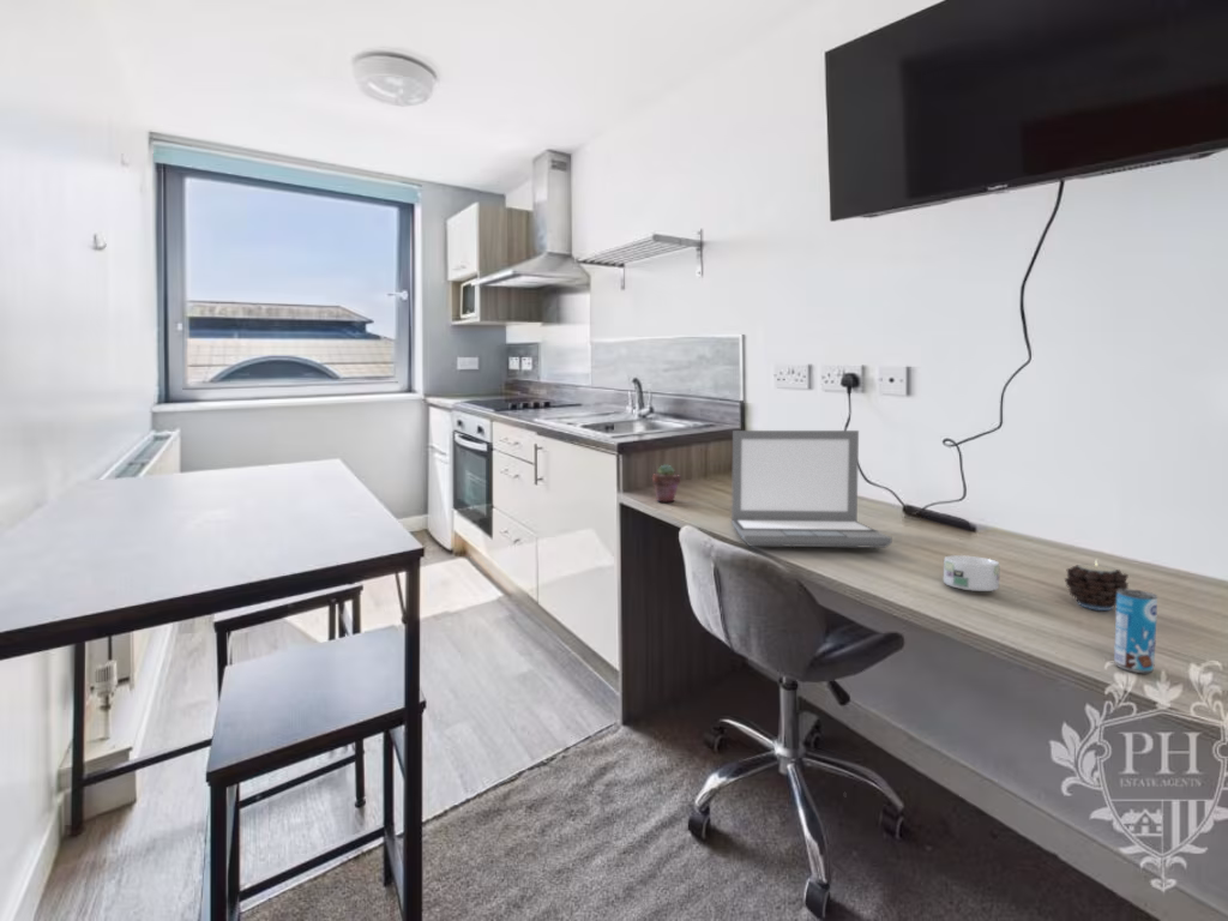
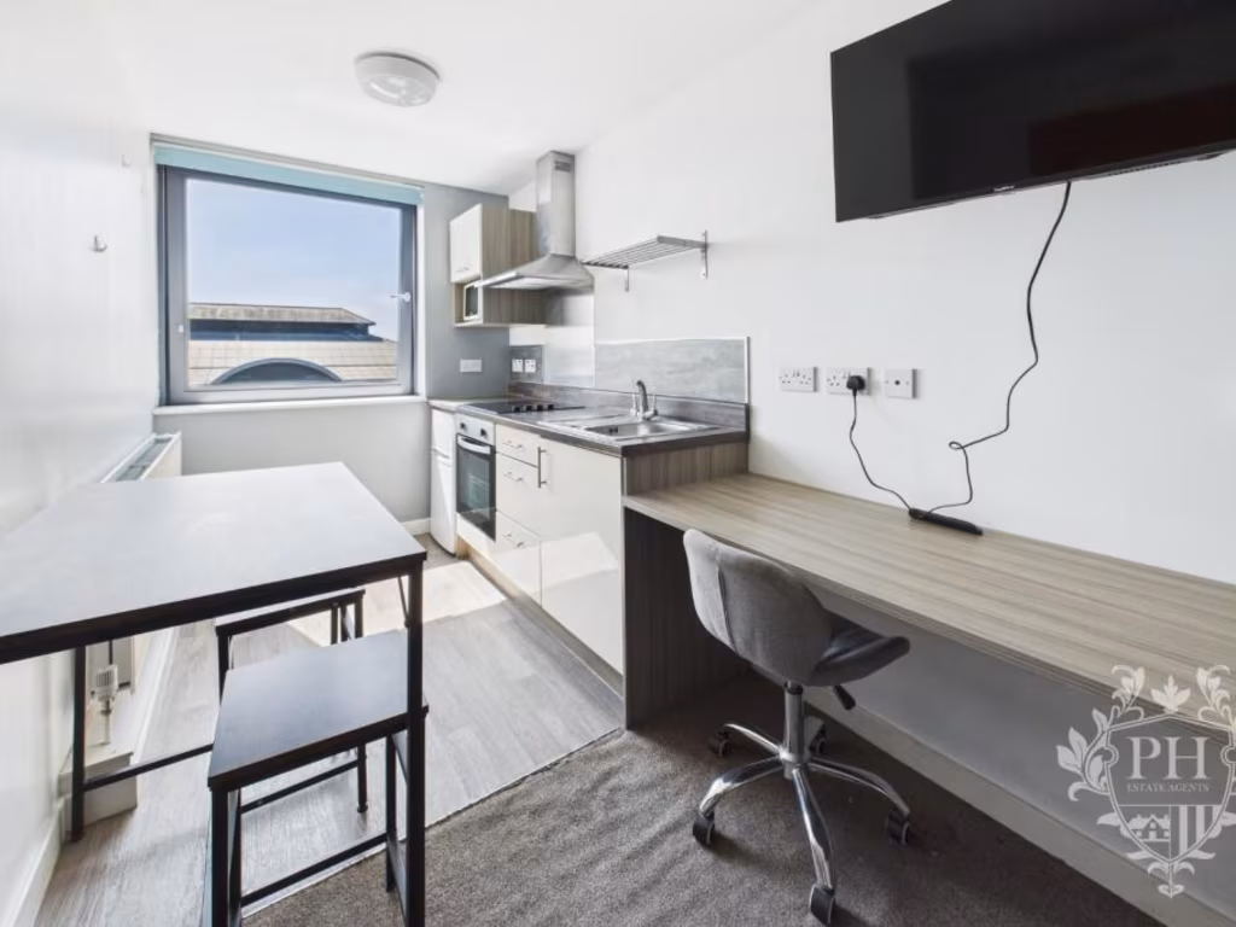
- mug (971, 572)
- potted succulent (666, 482)
- laptop (805, 483)
- beverage can (1134, 630)
- candle (1096, 583)
